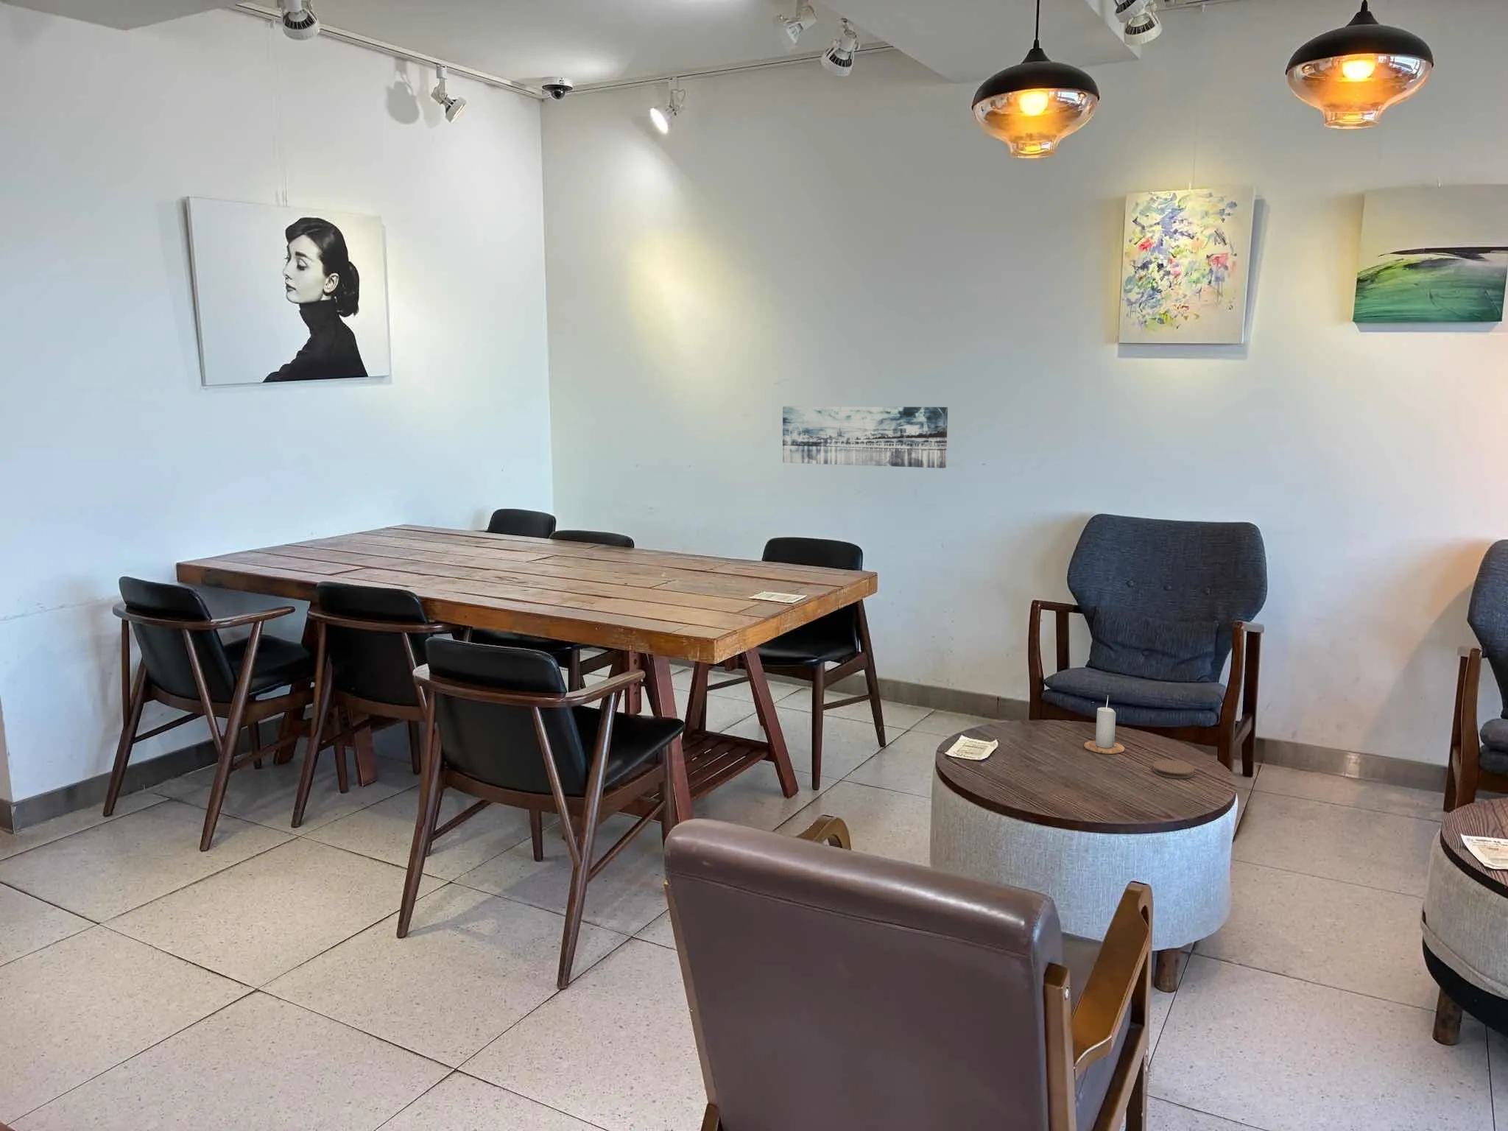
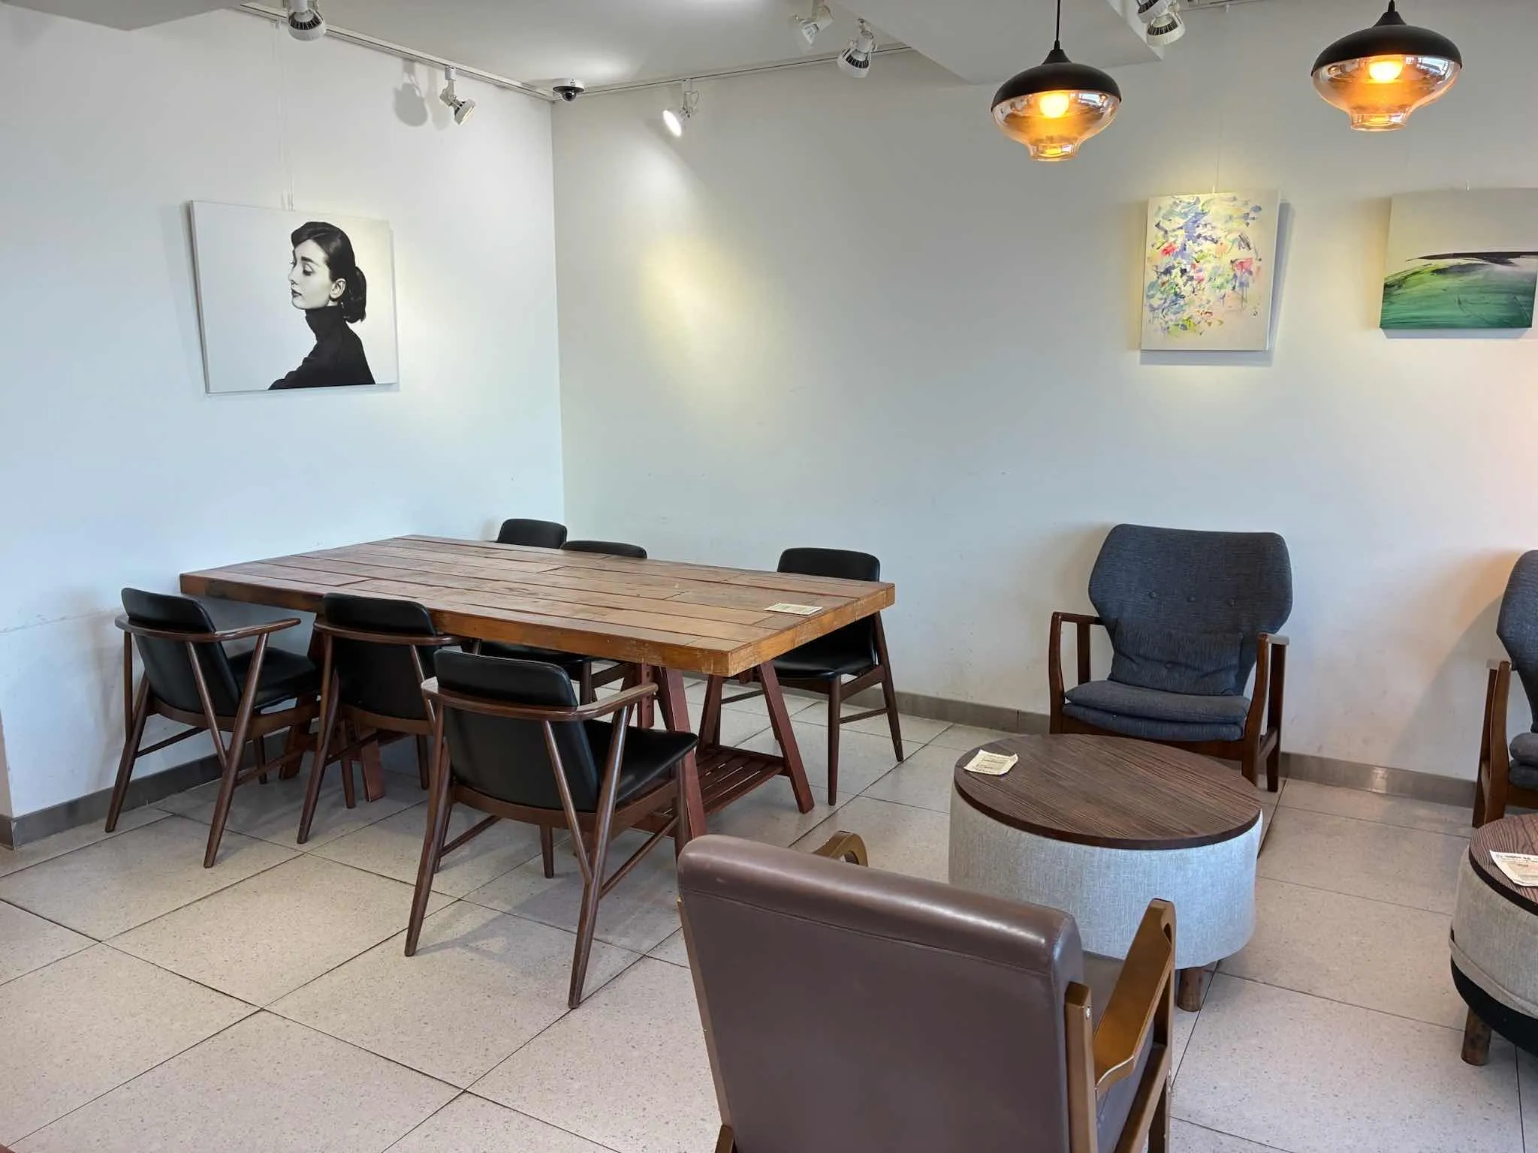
- wall art (862, 436)
- candle (1105, 720)
- coaster (1173, 769)
